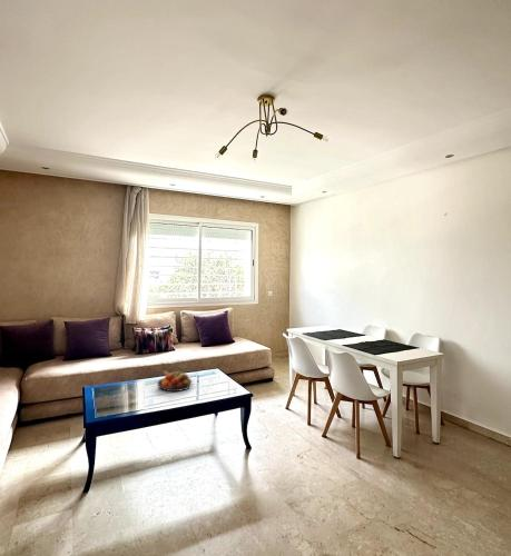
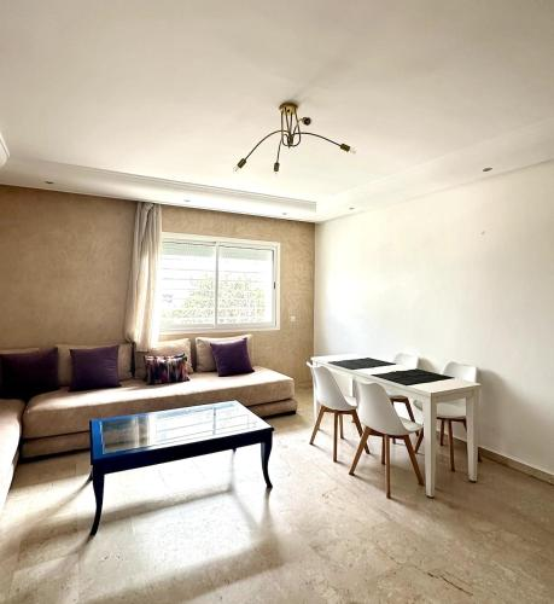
- fruit bowl (174, 379)
